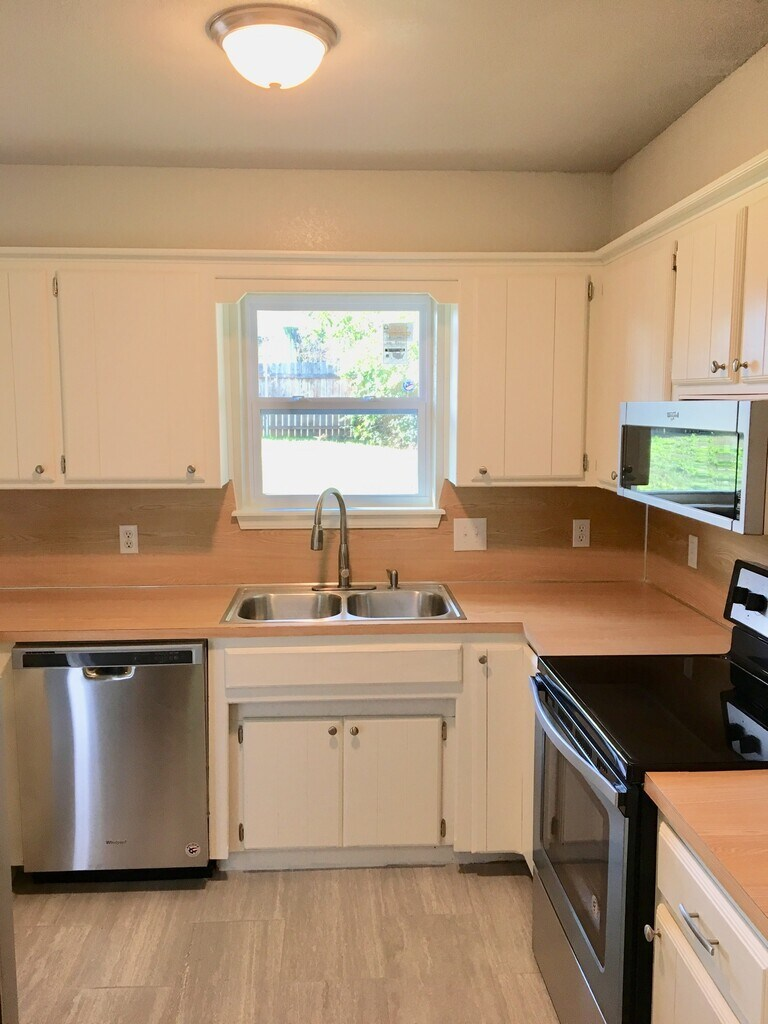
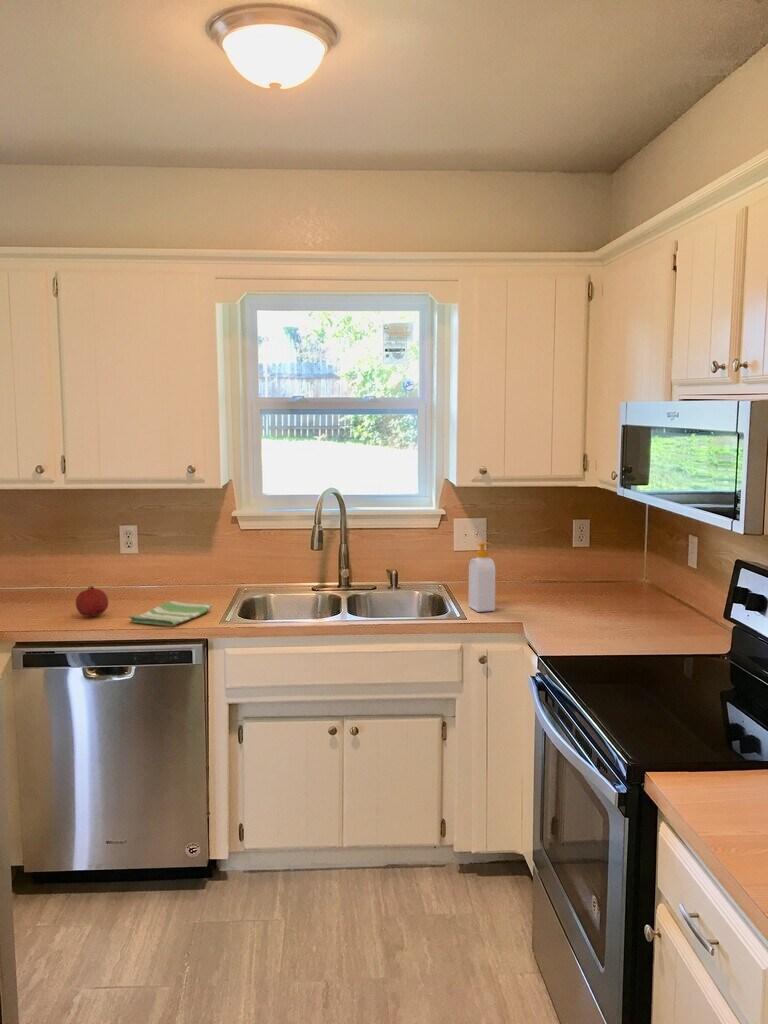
+ dish towel (172, 612)
+ soap bottle (482, 575)
+ fruit (91, 601)
